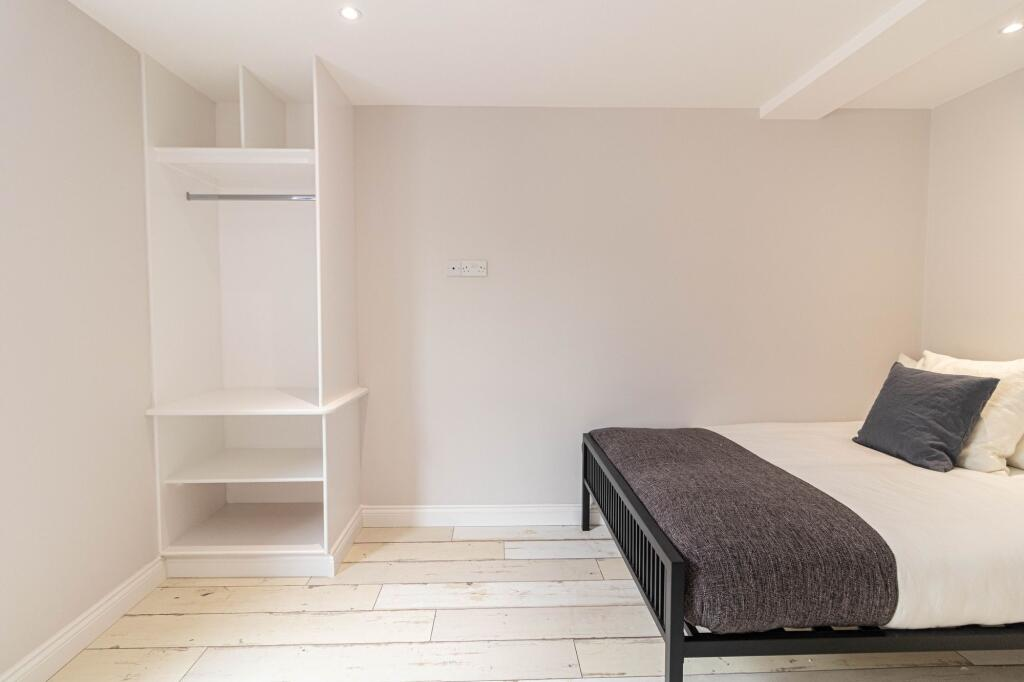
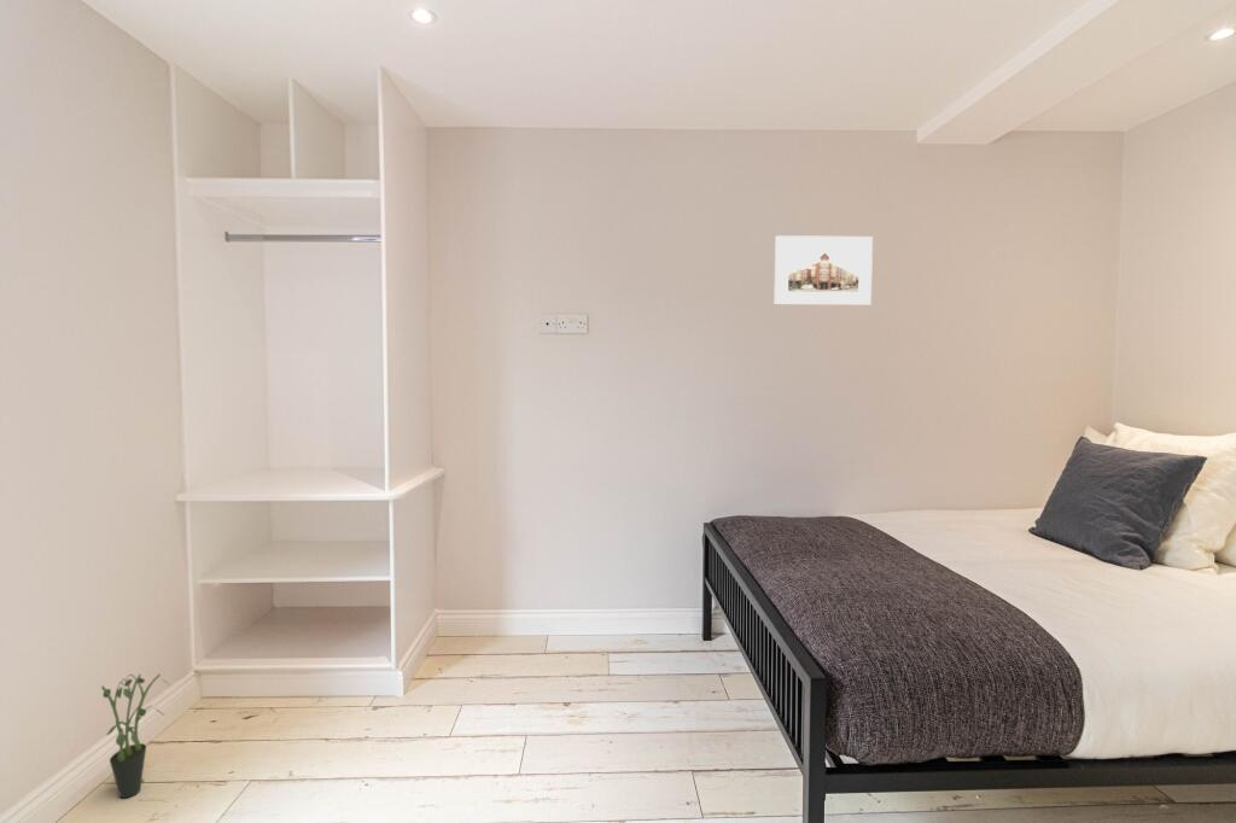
+ potted plant (135, 732)
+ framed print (823, 270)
